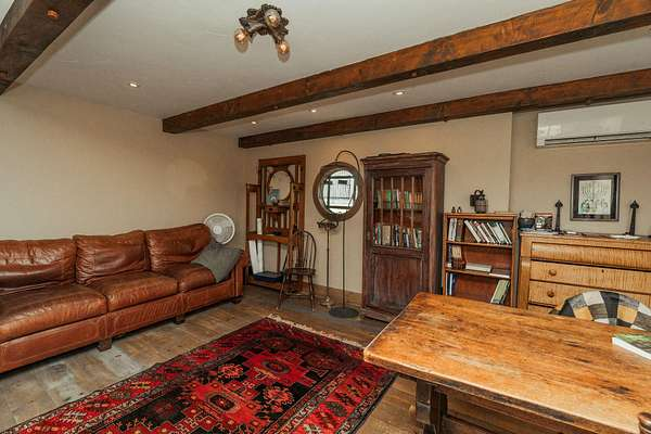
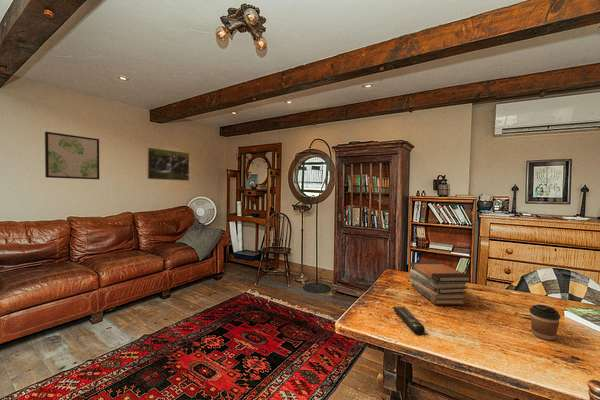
+ book stack (436, 281)
+ remote control (407, 318)
+ coffee cup (544, 320)
+ wall art (73, 157)
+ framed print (169, 165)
